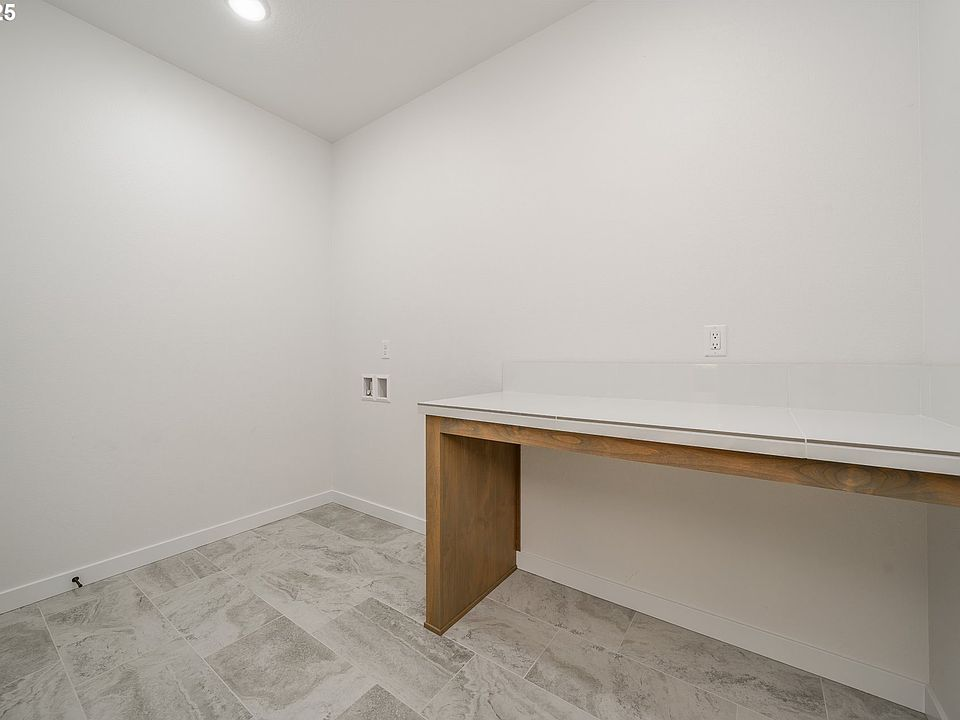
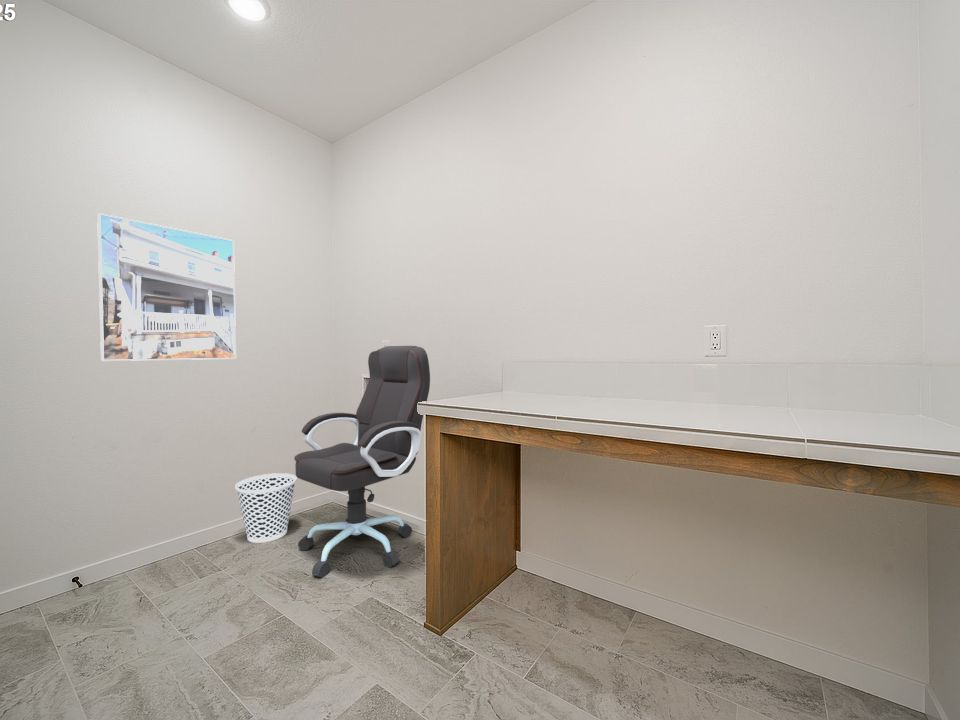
+ office chair (360, 447)
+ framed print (174, 294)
+ wastebasket (267, 508)
